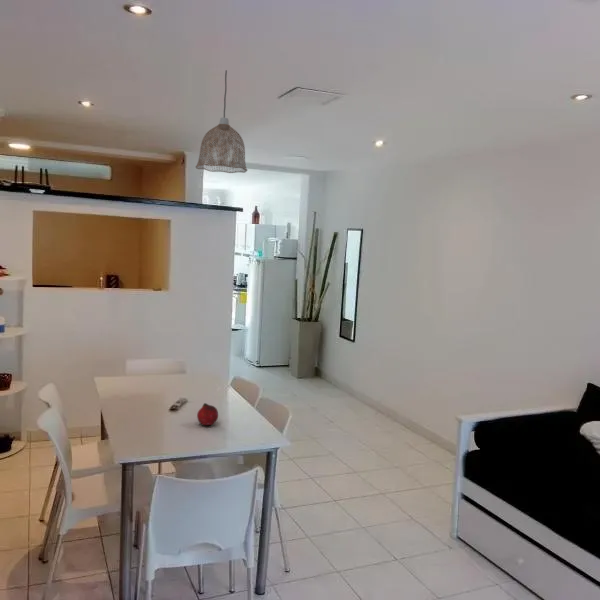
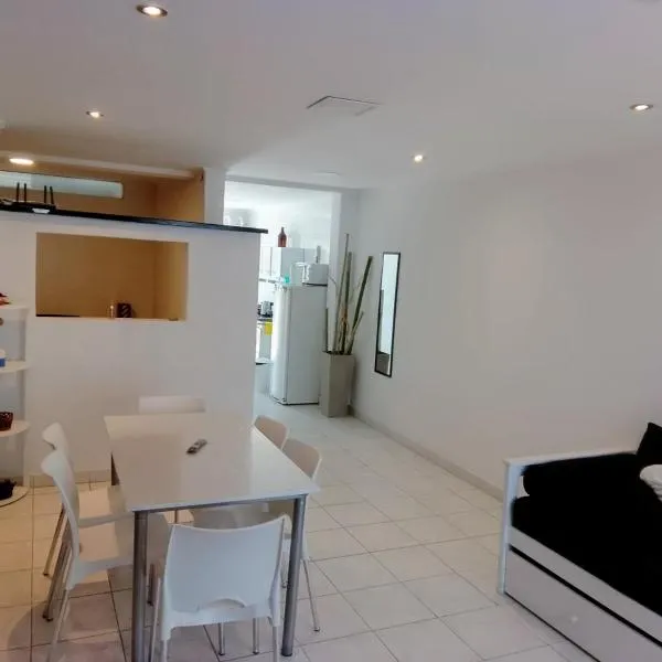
- fruit (208, 414)
- pendant lamp (223, 120)
